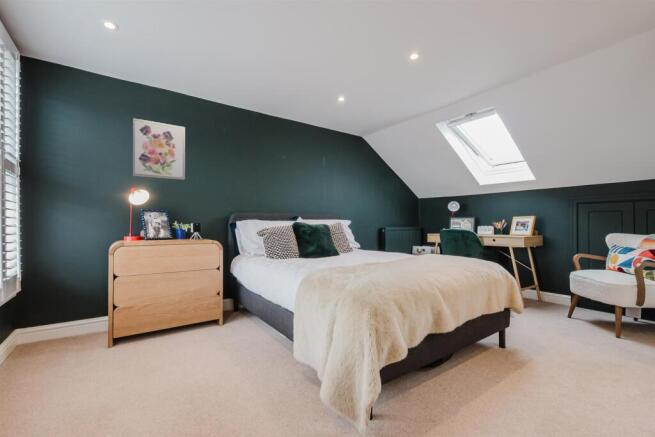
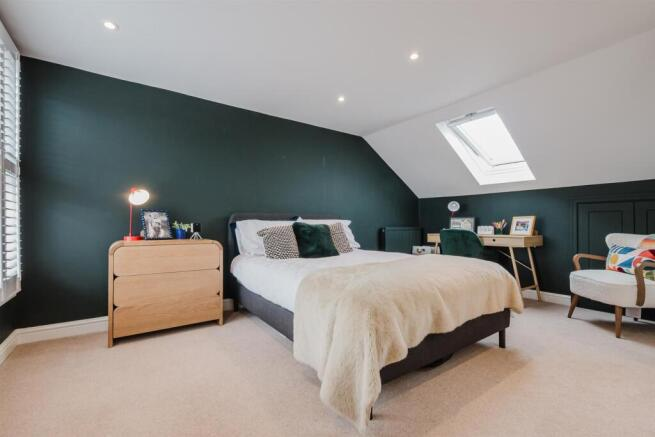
- wall art (159, 150)
